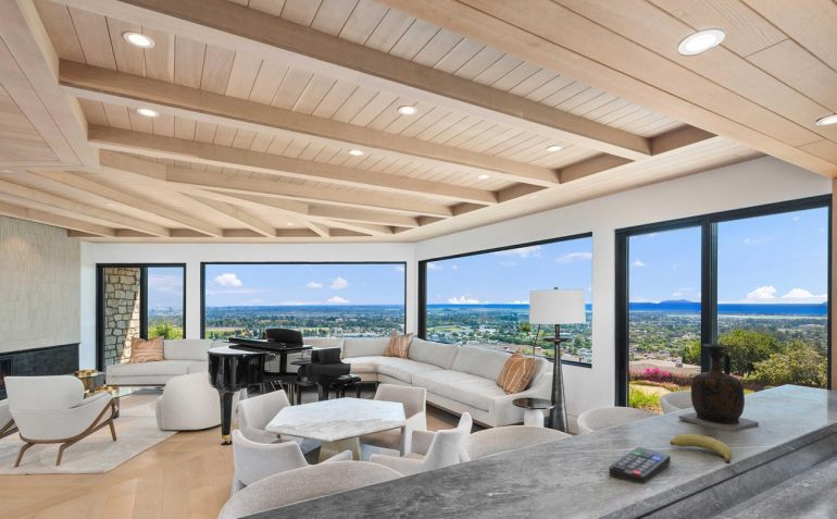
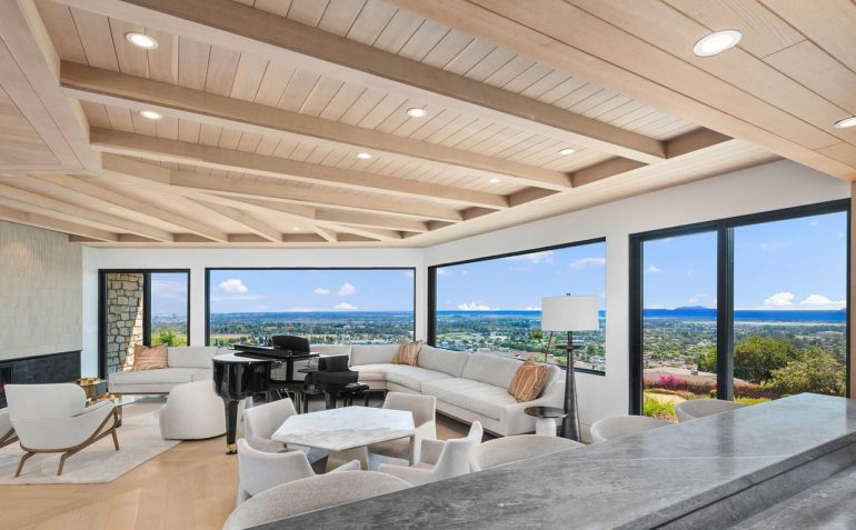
- fruit (704, 445)
- vase (716, 383)
- remote control (640, 464)
